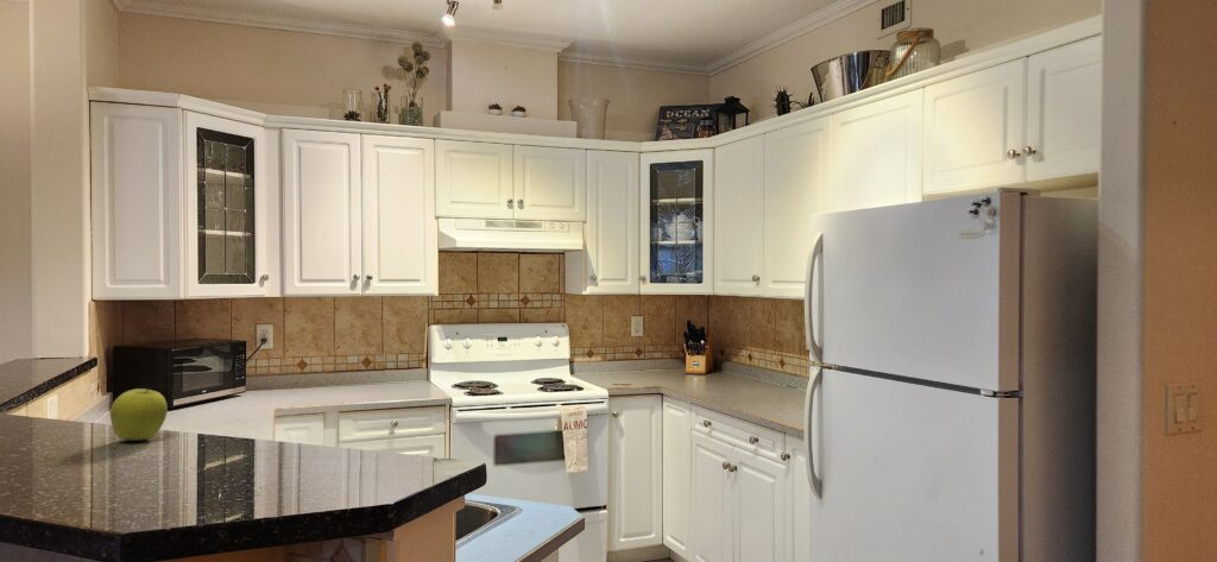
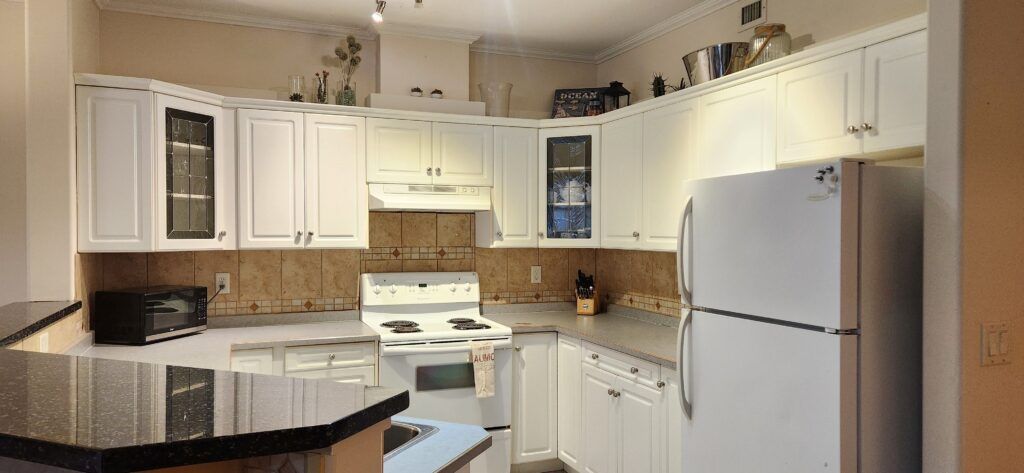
- fruit (139, 413)
